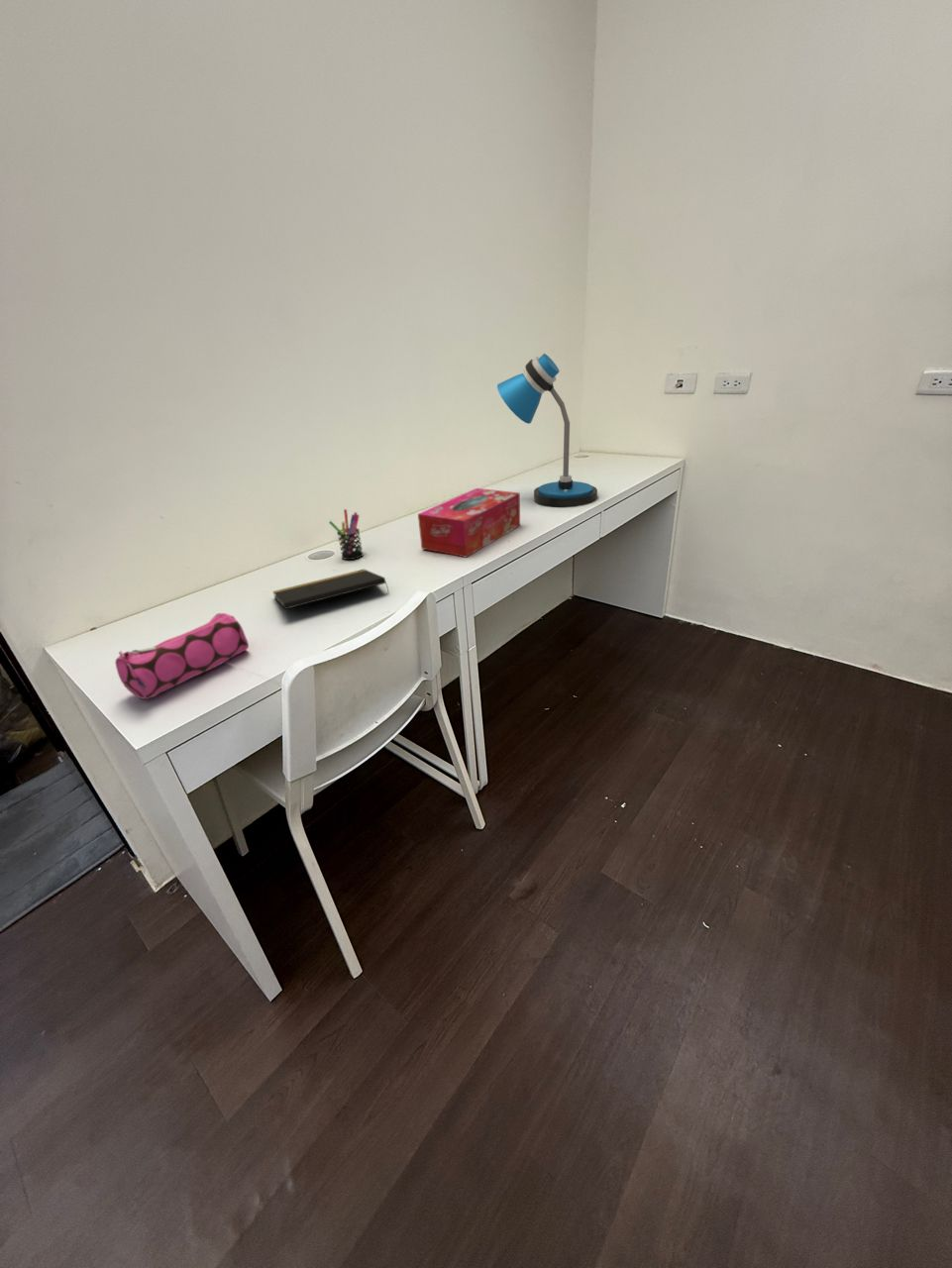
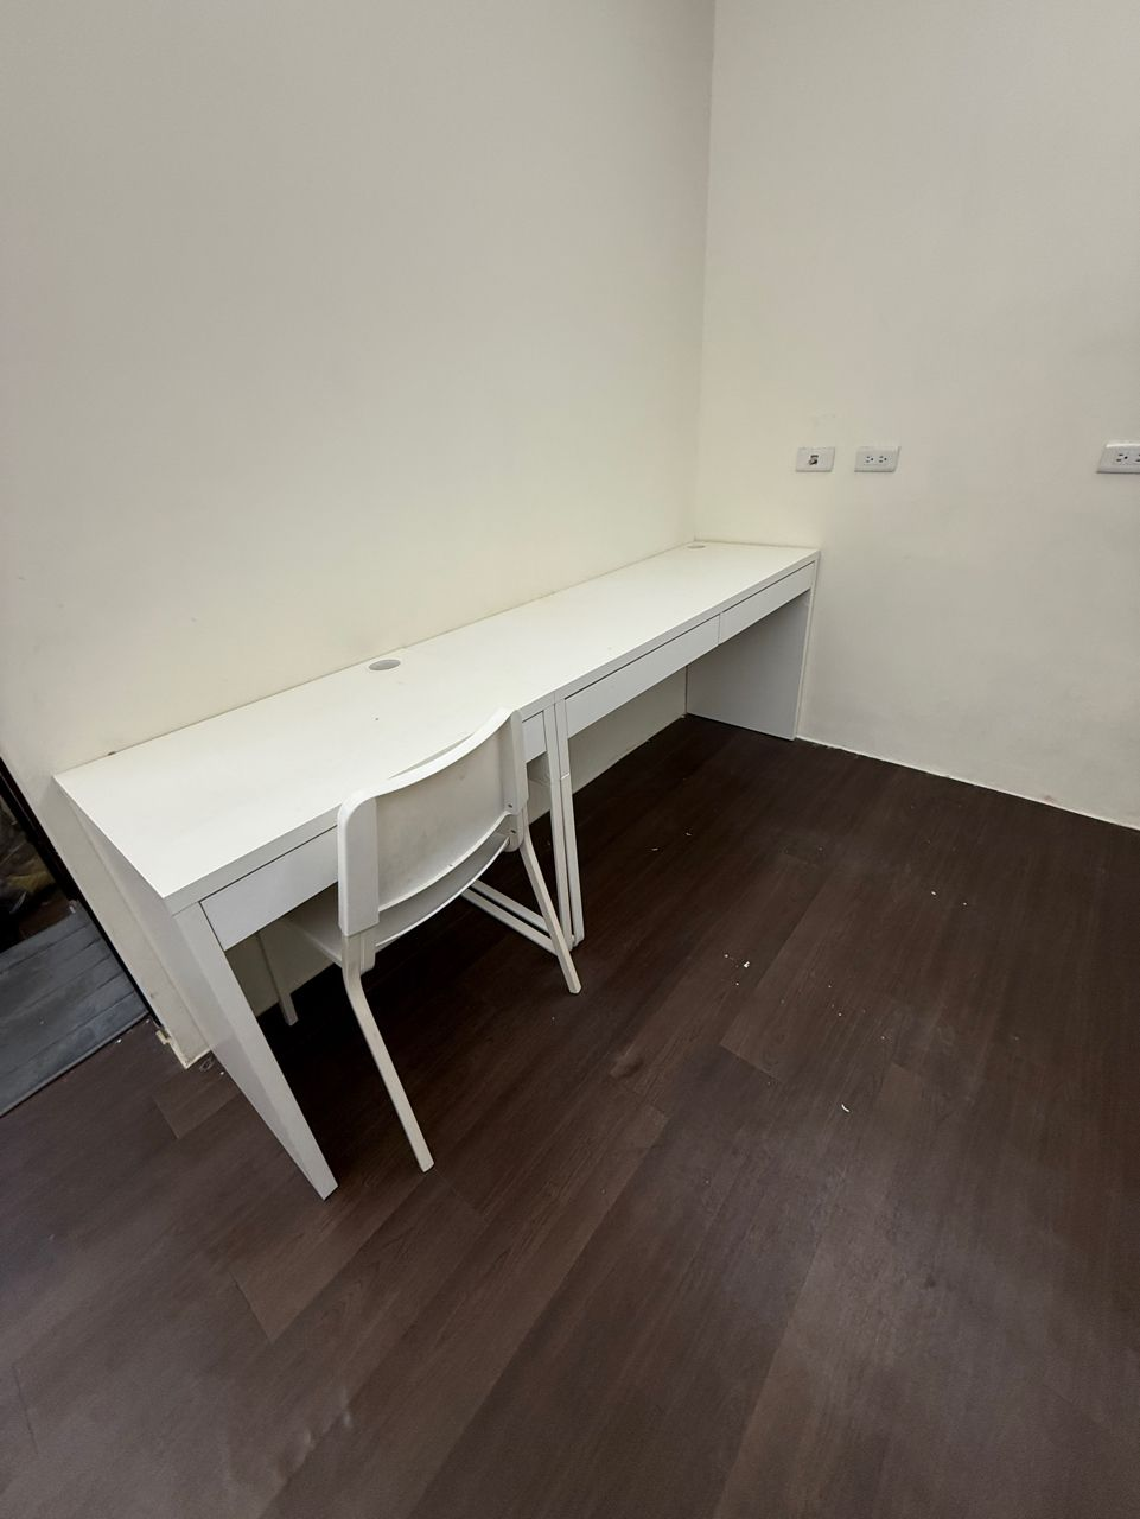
- notepad (328, 587)
- pen holder (346, 534)
- pencil case (185, 651)
- tissue box (472, 520)
- desk lamp (564, 430)
